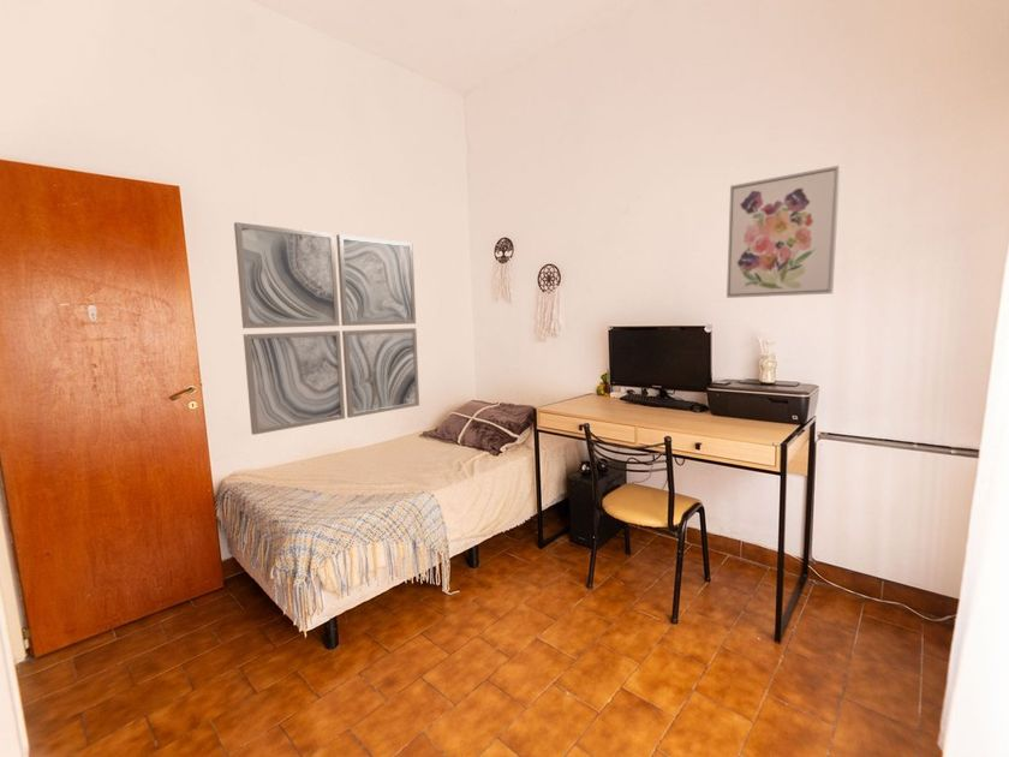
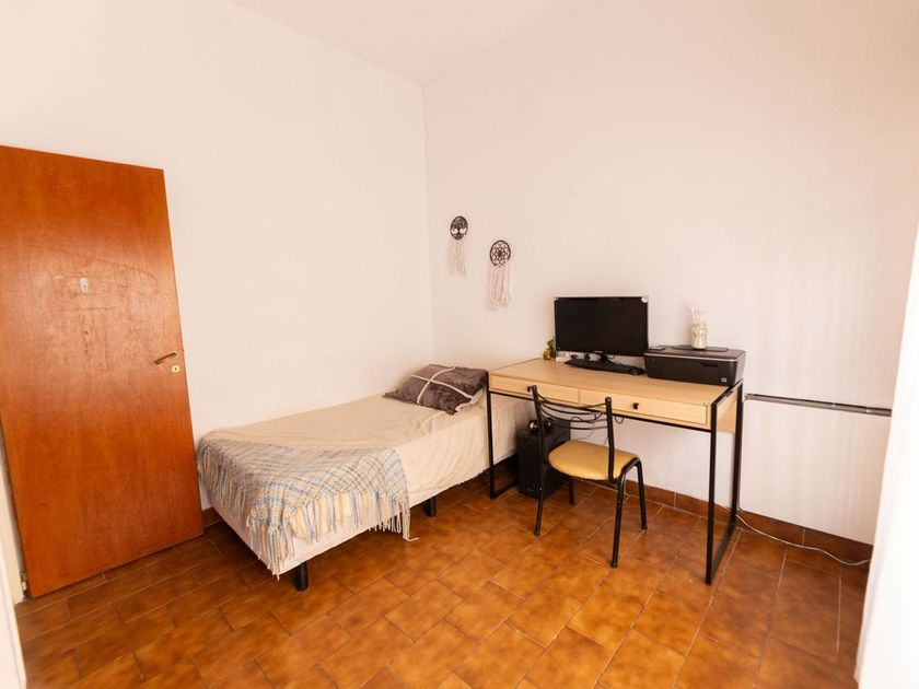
- wall art (339, 330)
- wall art (778, 237)
